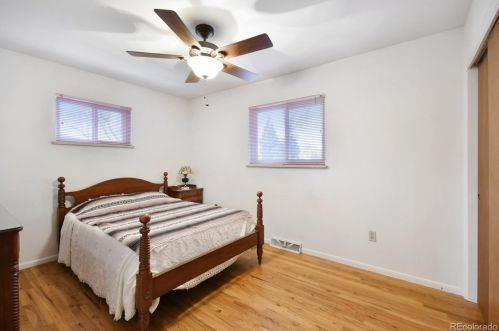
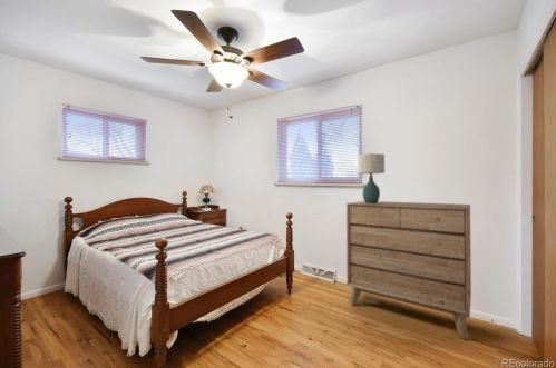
+ dresser (406, 257)
+ table lamp (371, 178)
